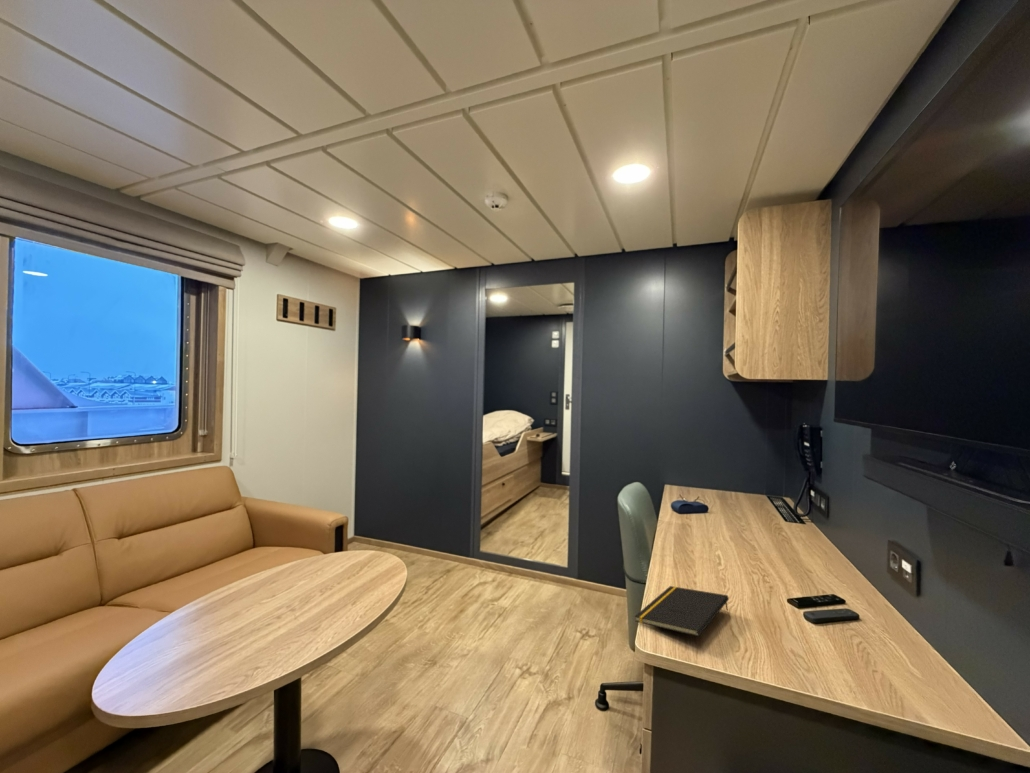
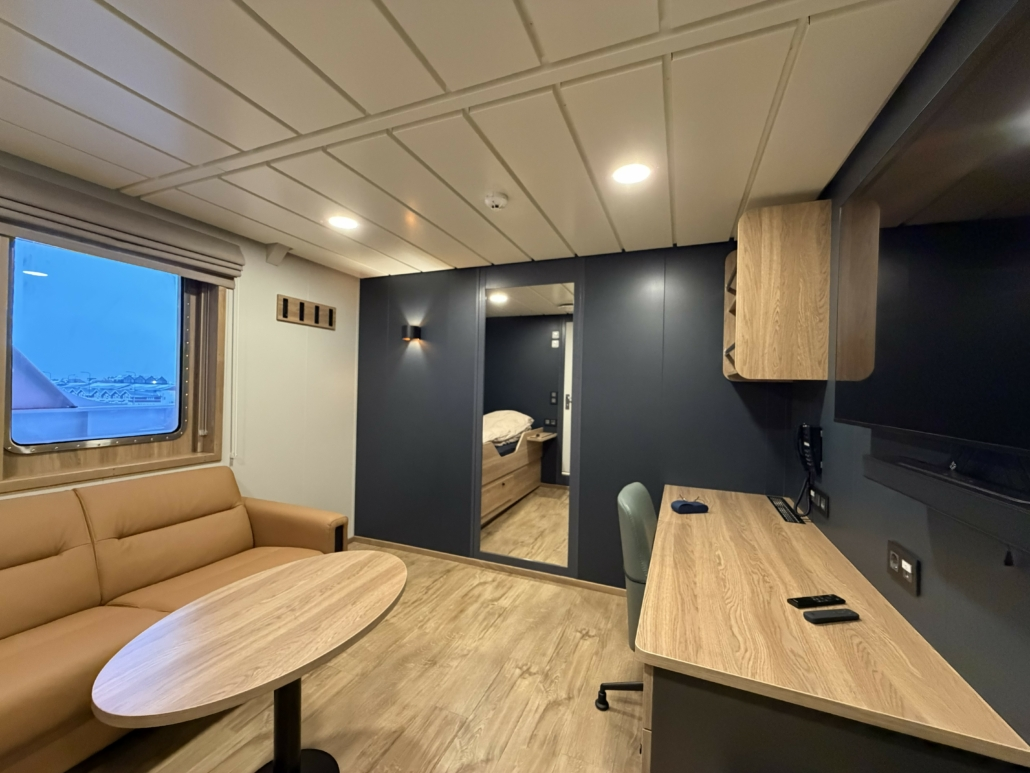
- notepad (682, 608)
